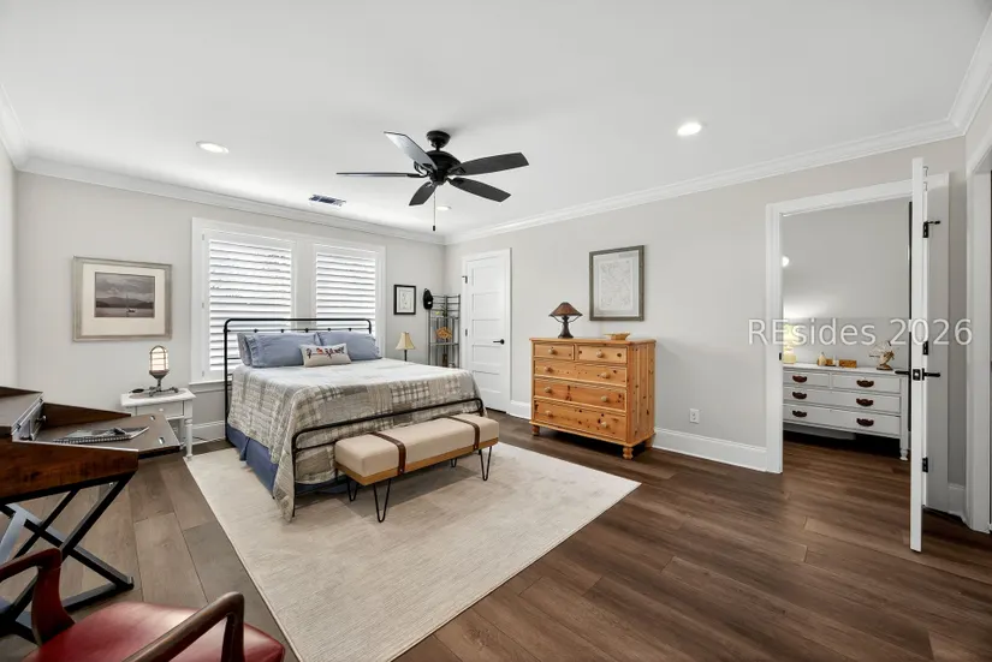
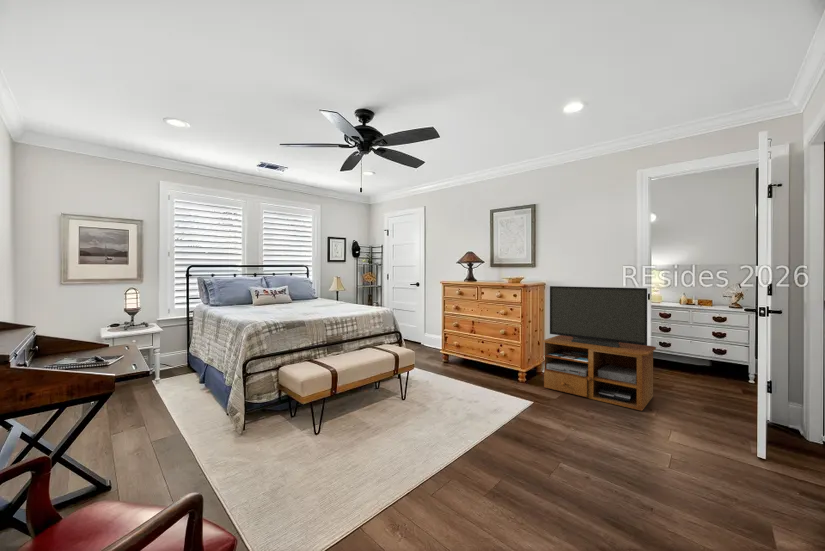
+ tv stand (595, 339)
